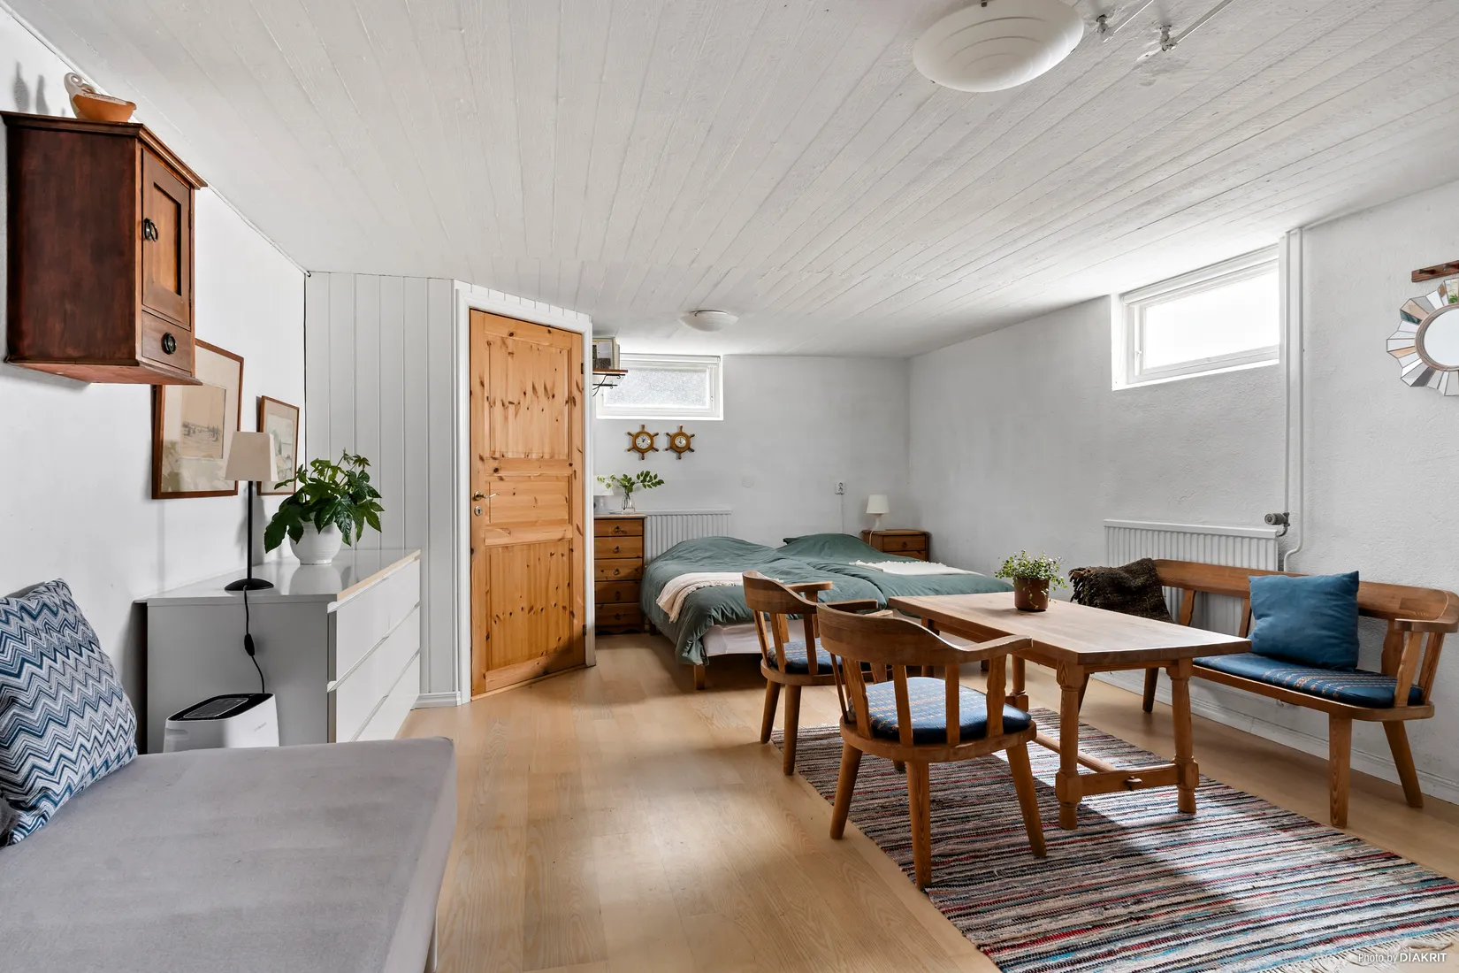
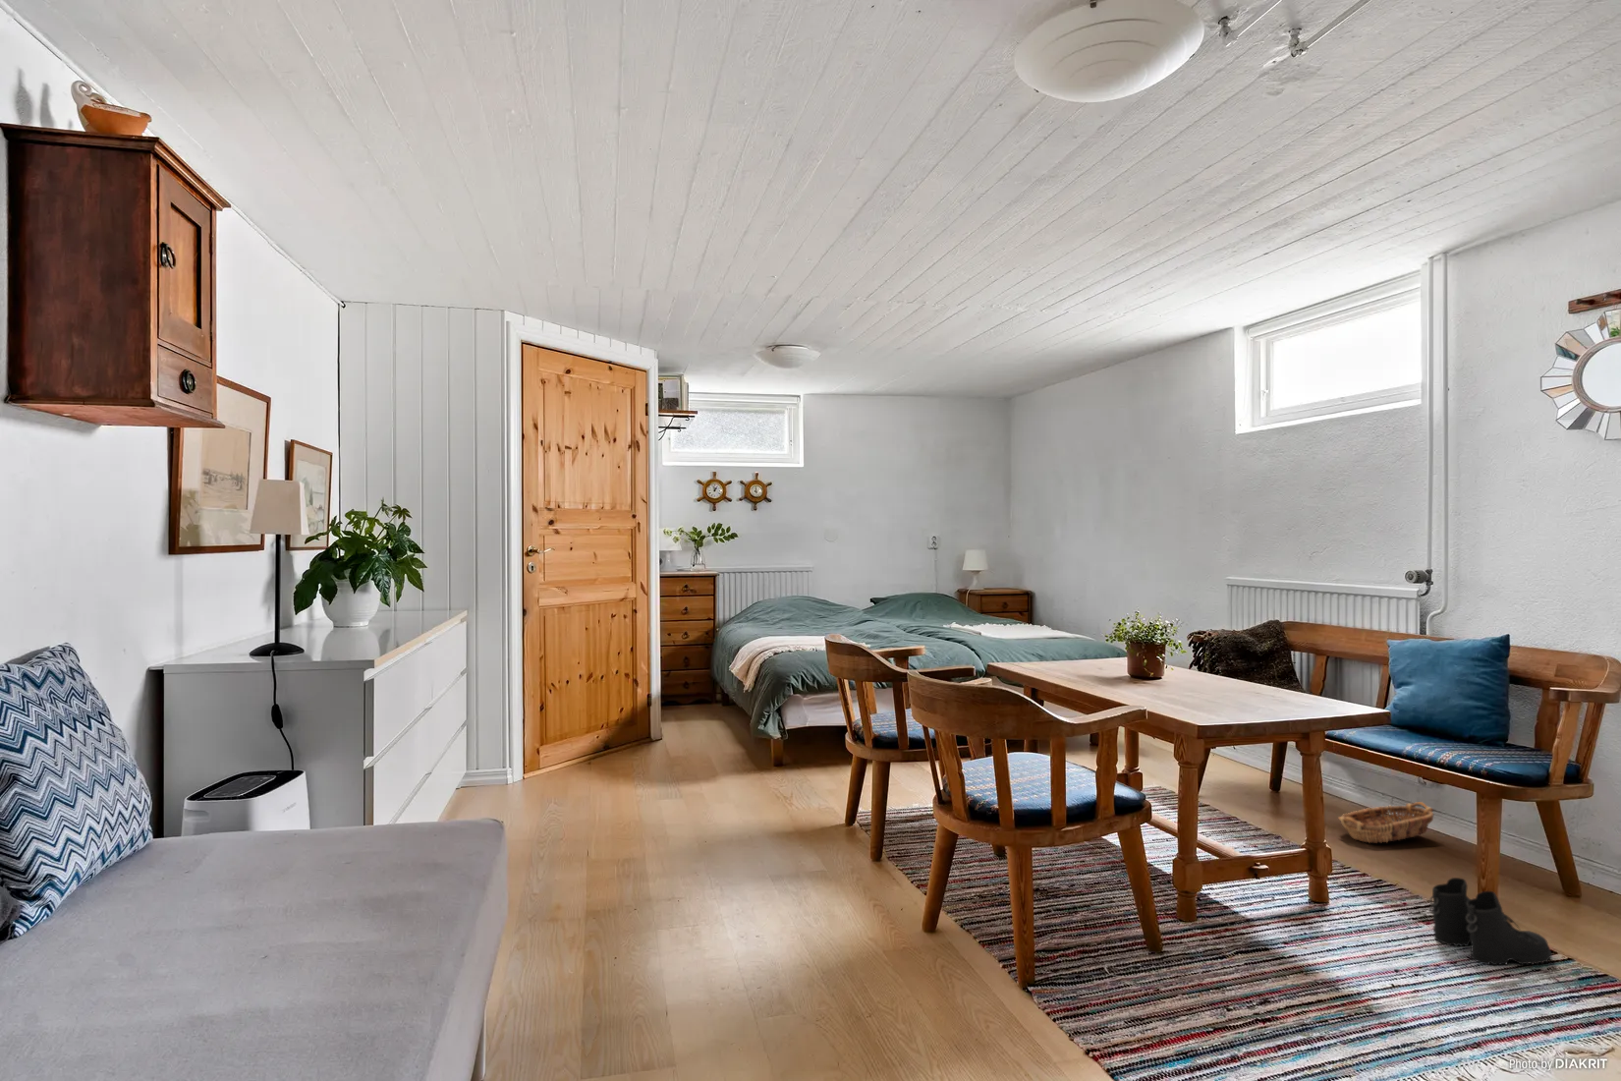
+ basket (1386, 818)
+ boots (1488, 916)
